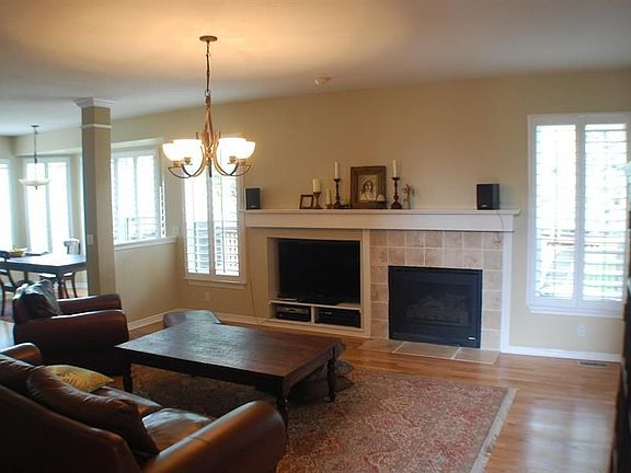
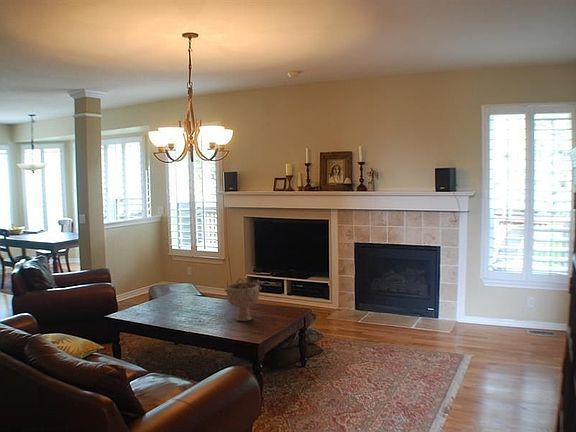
+ decorative bowl (243, 299)
